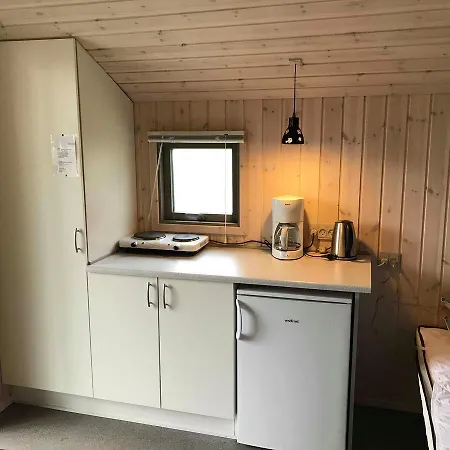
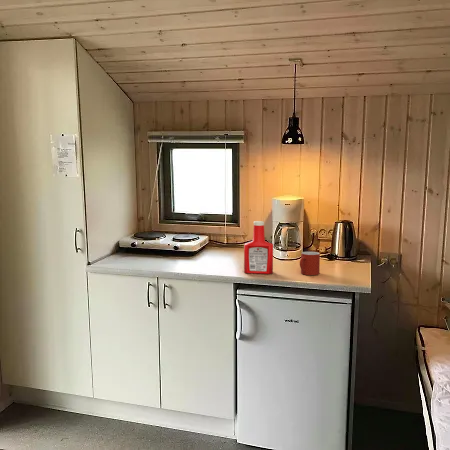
+ soap bottle (258, 247)
+ mug (308, 263)
